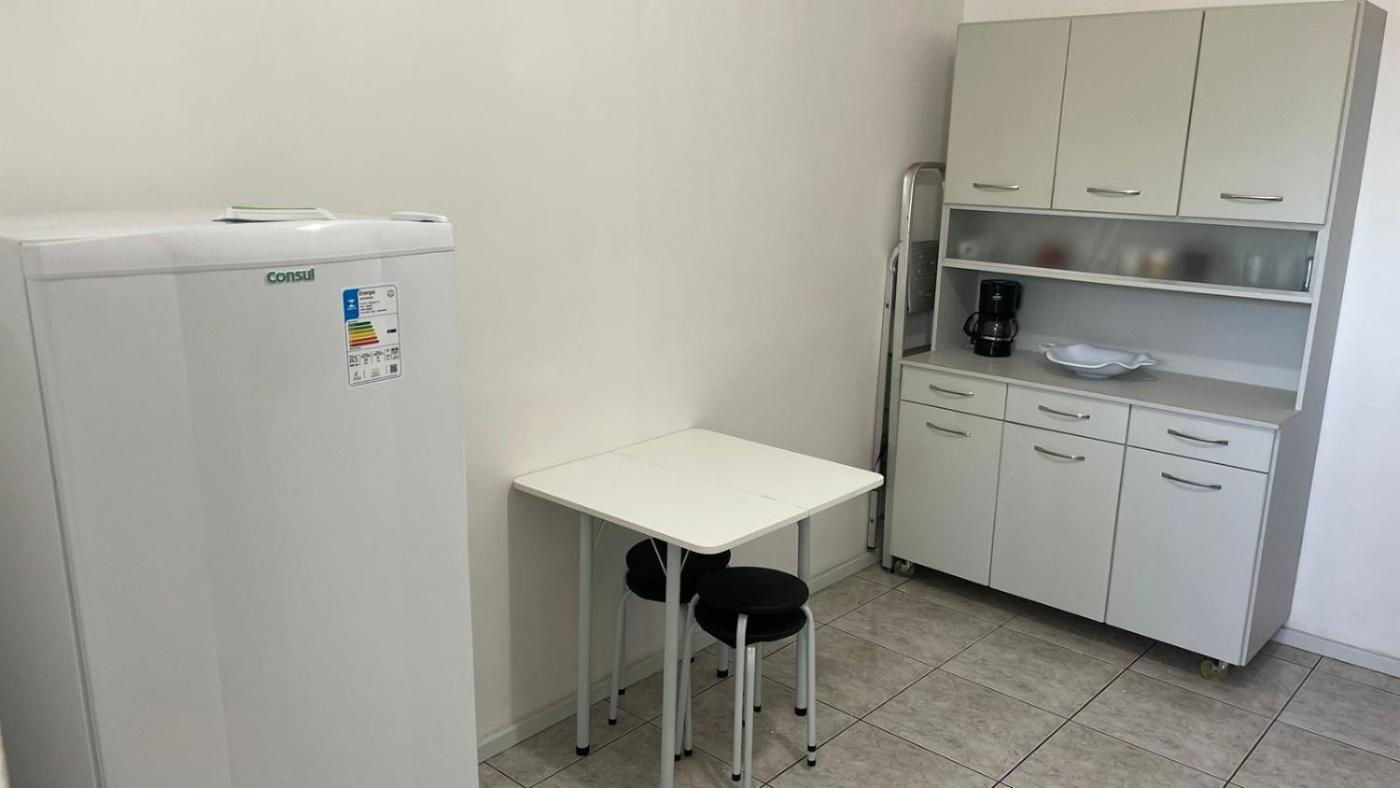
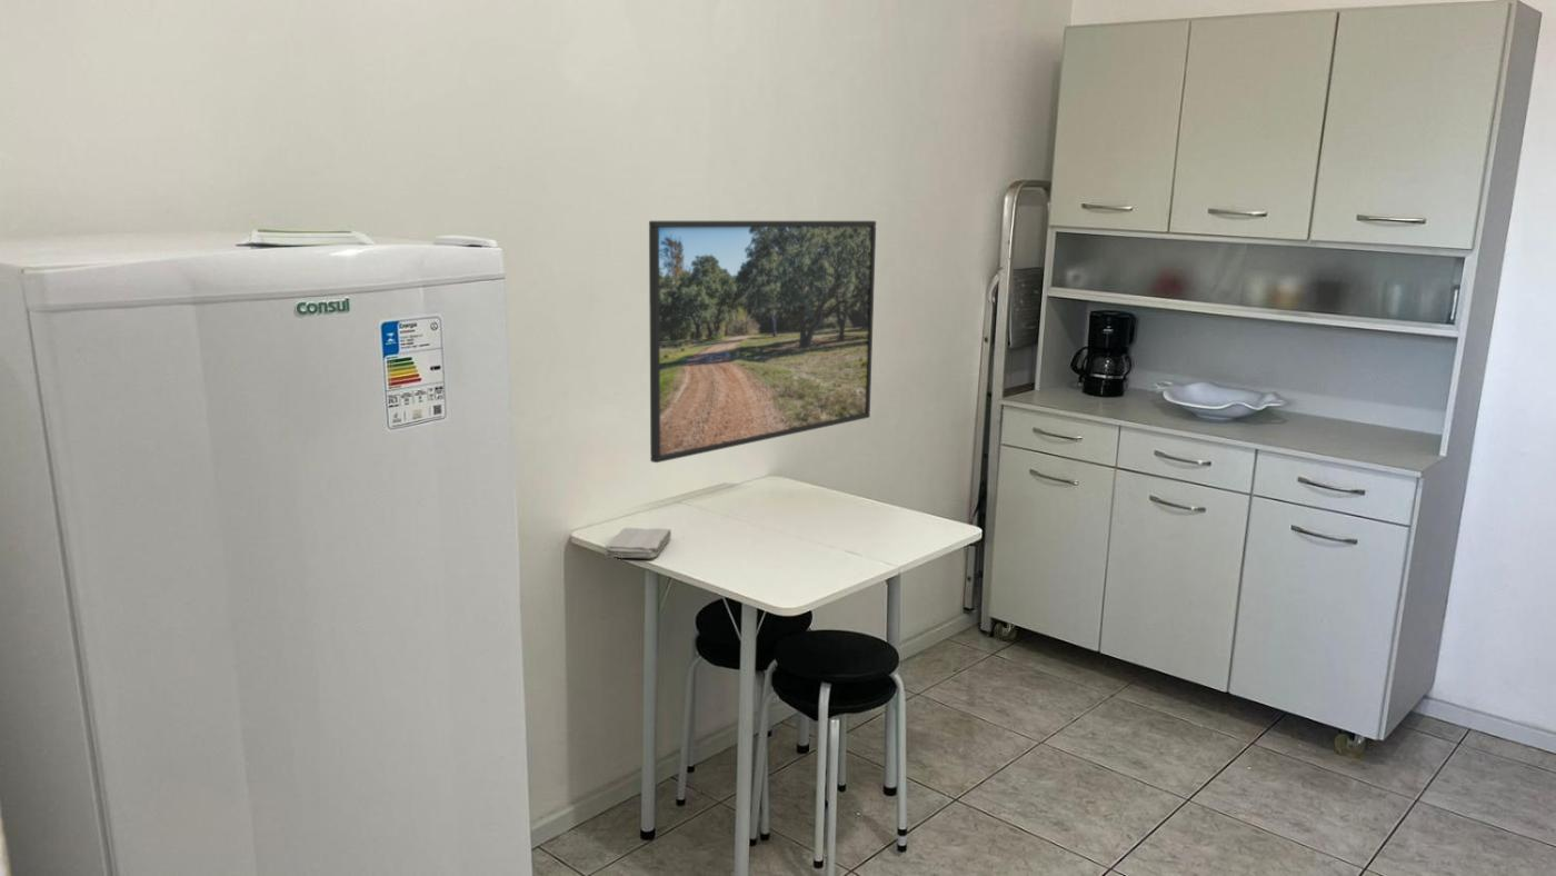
+ washcloth (638, 541)
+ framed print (772, 330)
